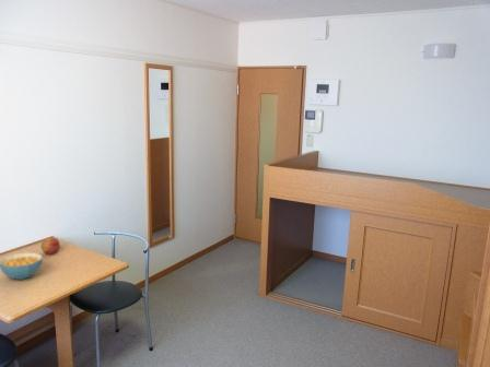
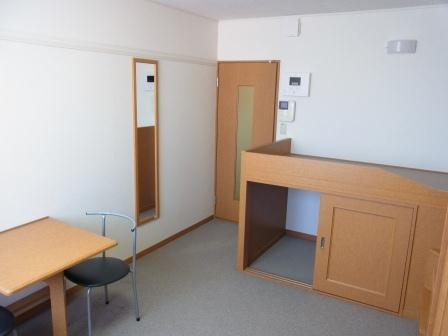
- cereal bowl (21, 268)
- apple (50, 245)
